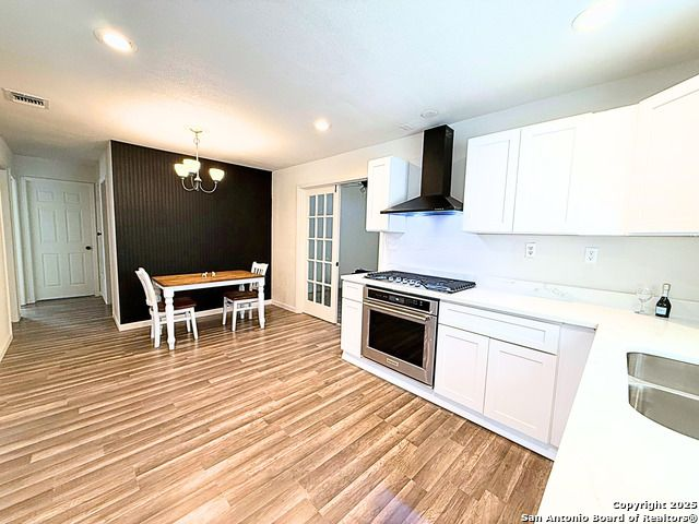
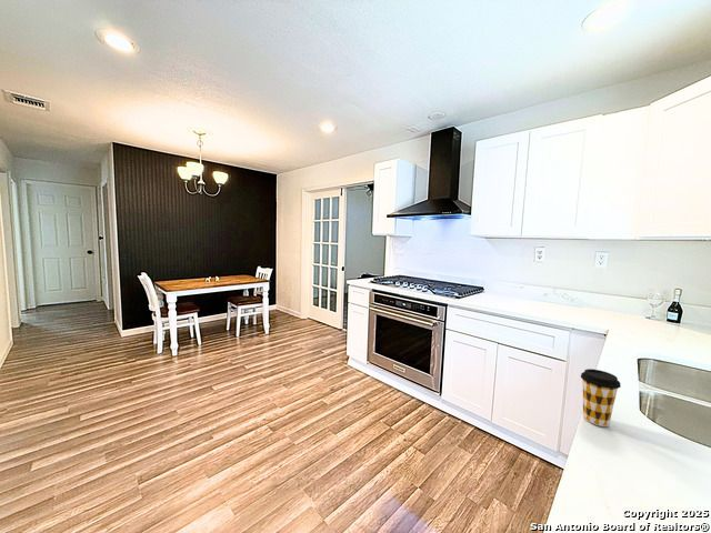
+ coffee cup (598, 398)
